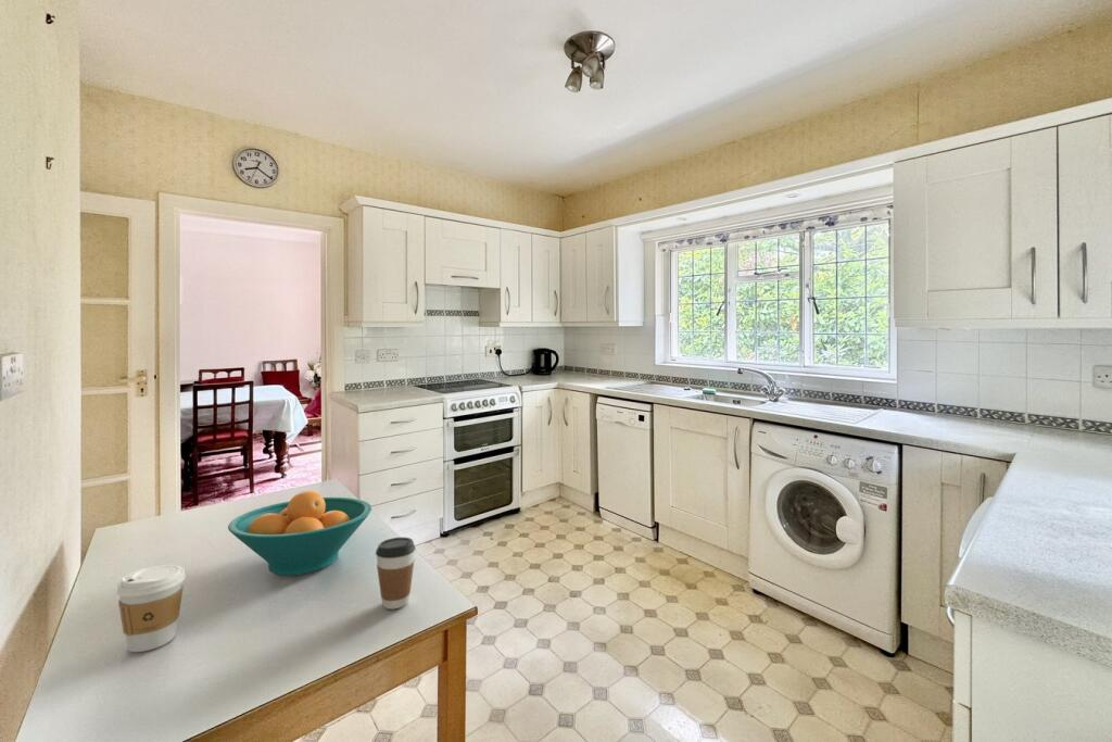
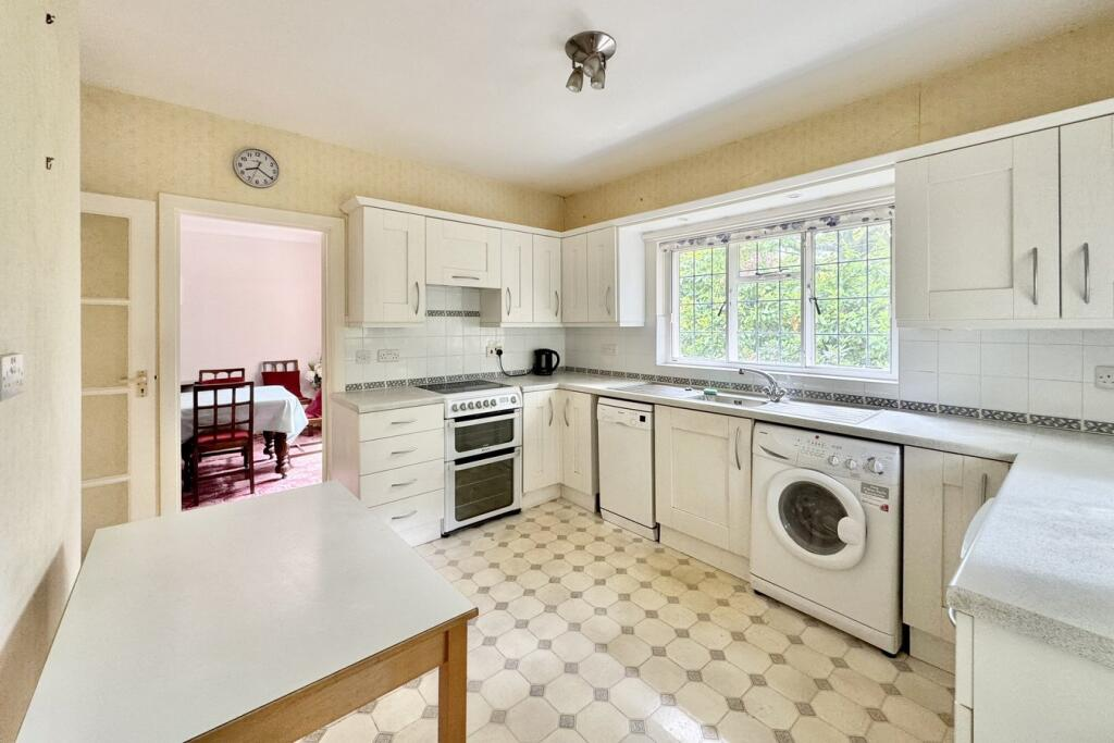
- coffee cup (395, 571)
- fruit bowl (304, 527)
- coffee cup (152, 605)
